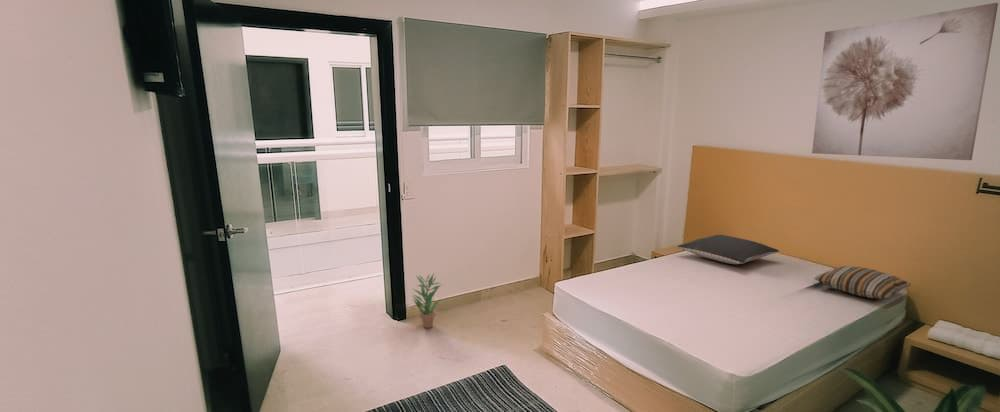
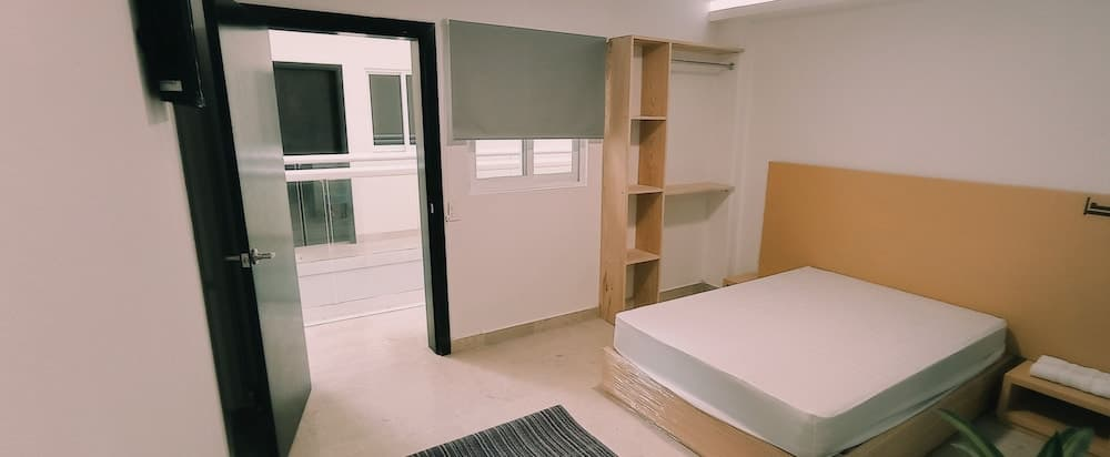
- potted plant (426, 299)
- pillow (727, 248)
- pillow (861, 281)
- wall art (891, 89)
